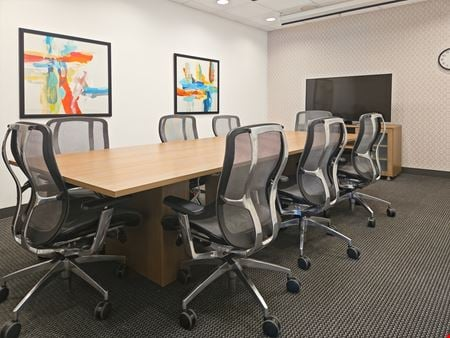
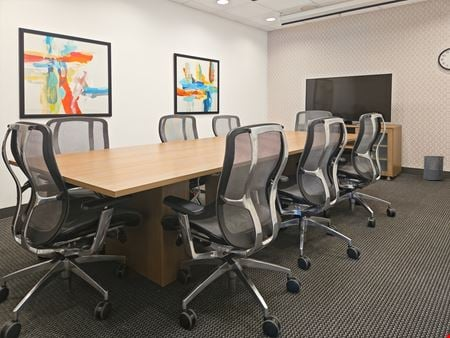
+ trash can (433, 167)
